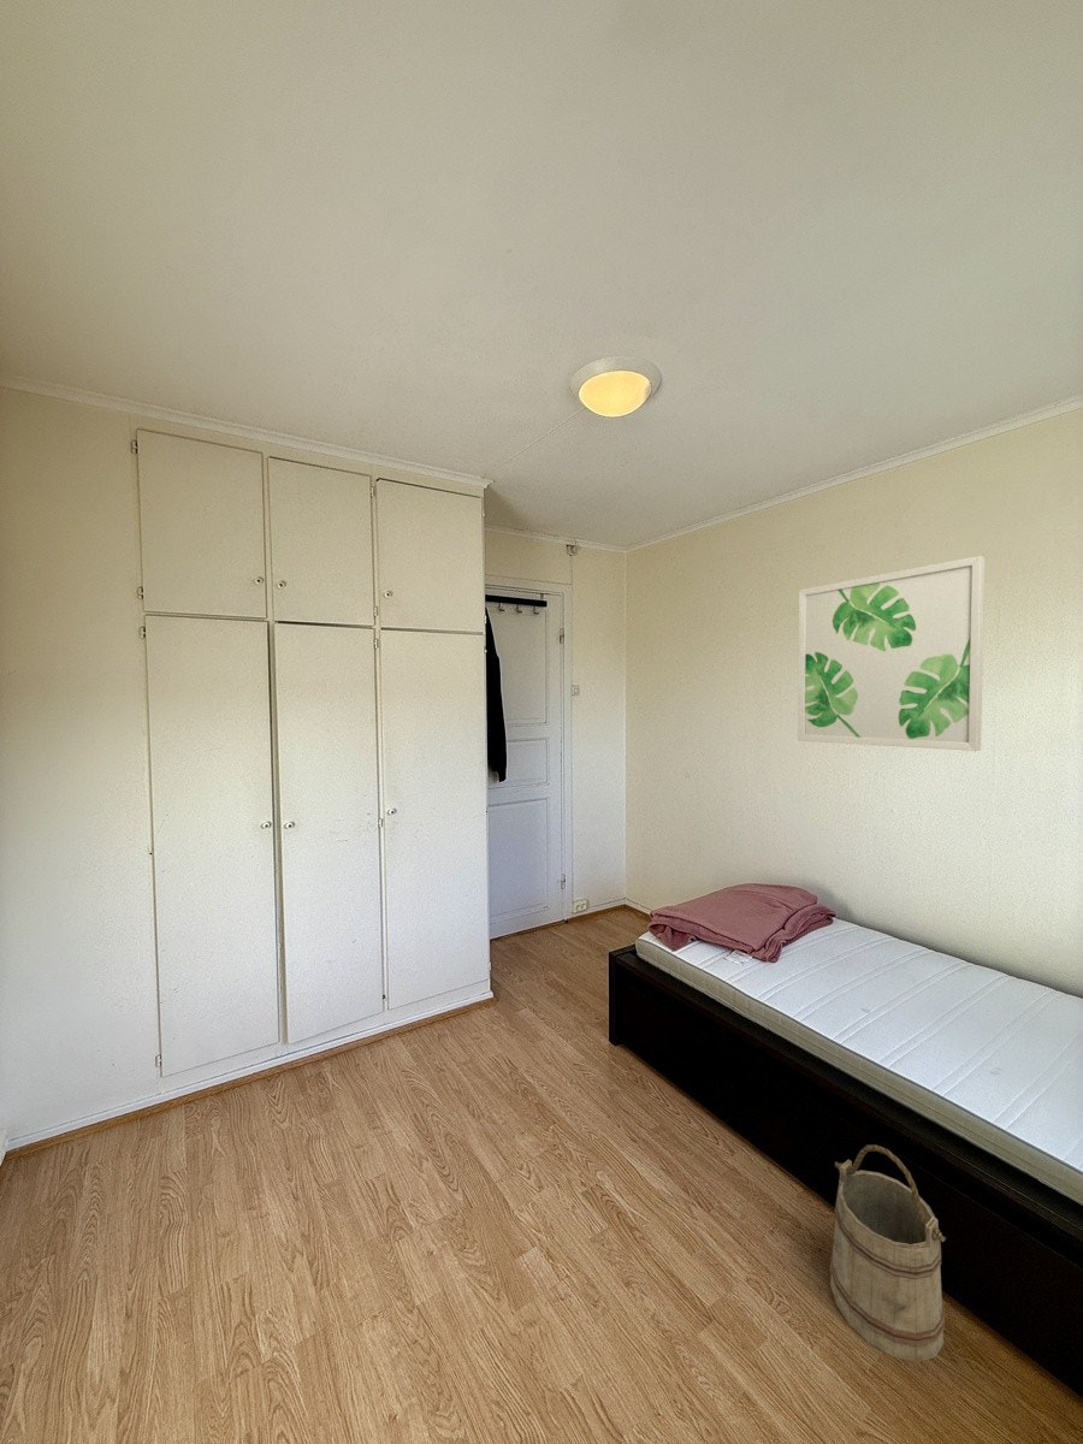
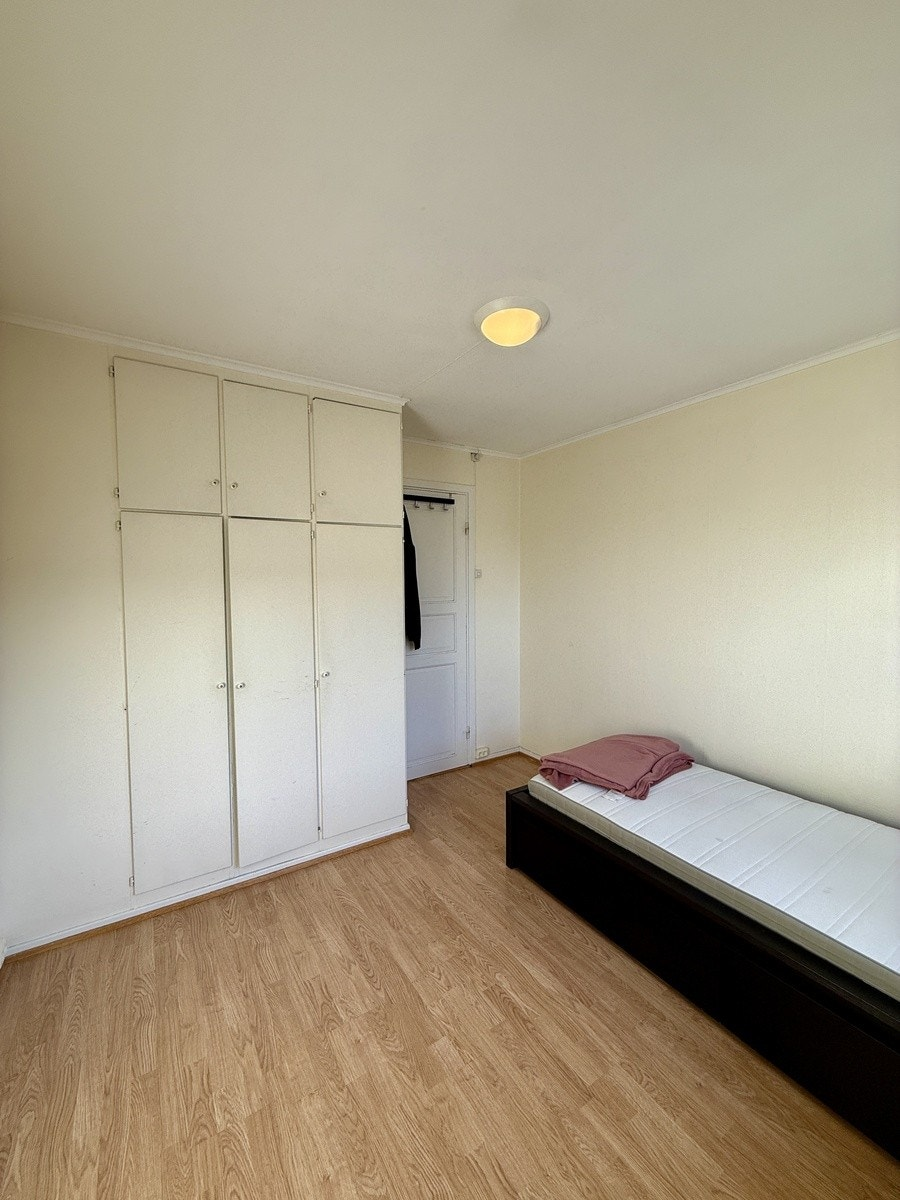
- wall art (878, 661)
- bucket (886, 1227)
